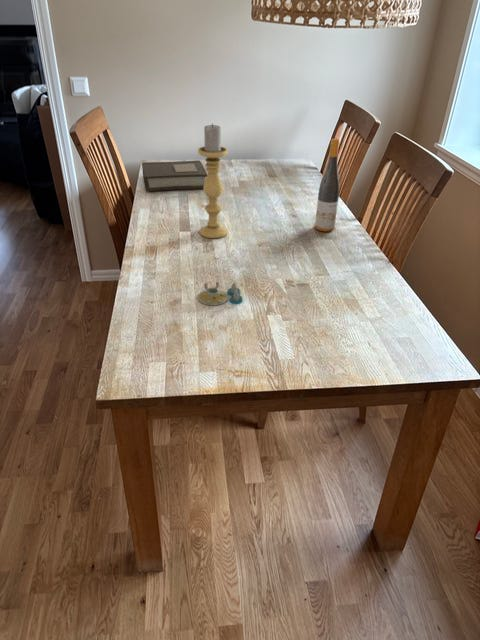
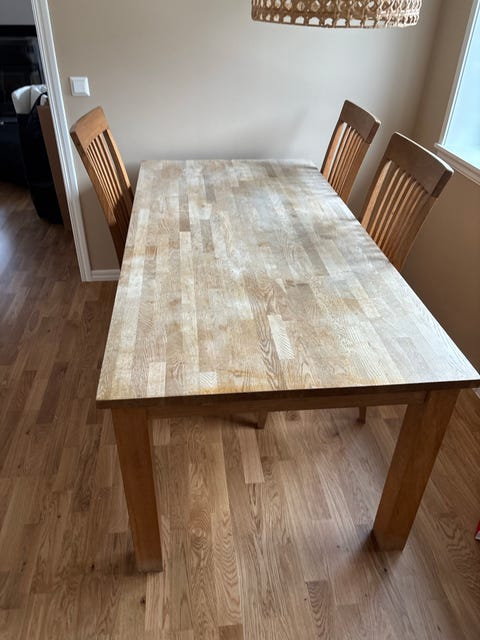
- candle holder (213, 181)
- wine bottle (329, 185)
- book (174, 174)
- salt and pepper shaker set (219, 291)
